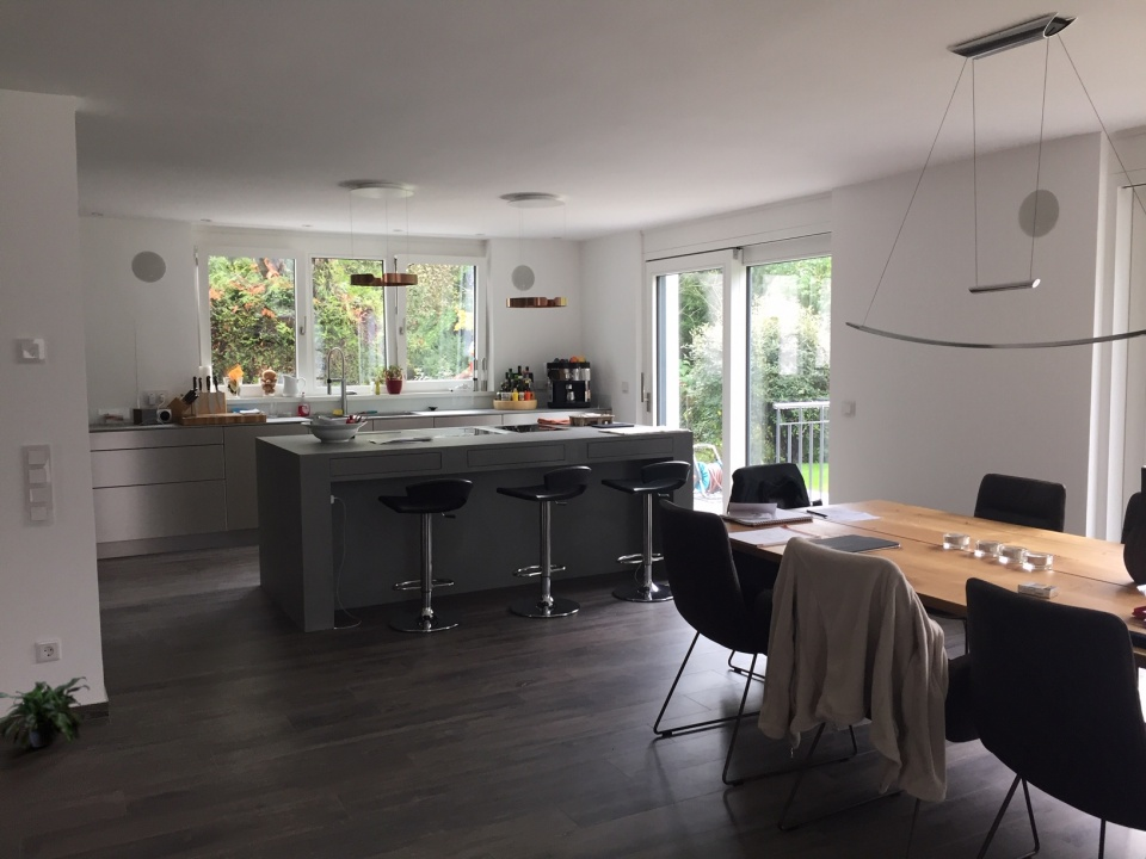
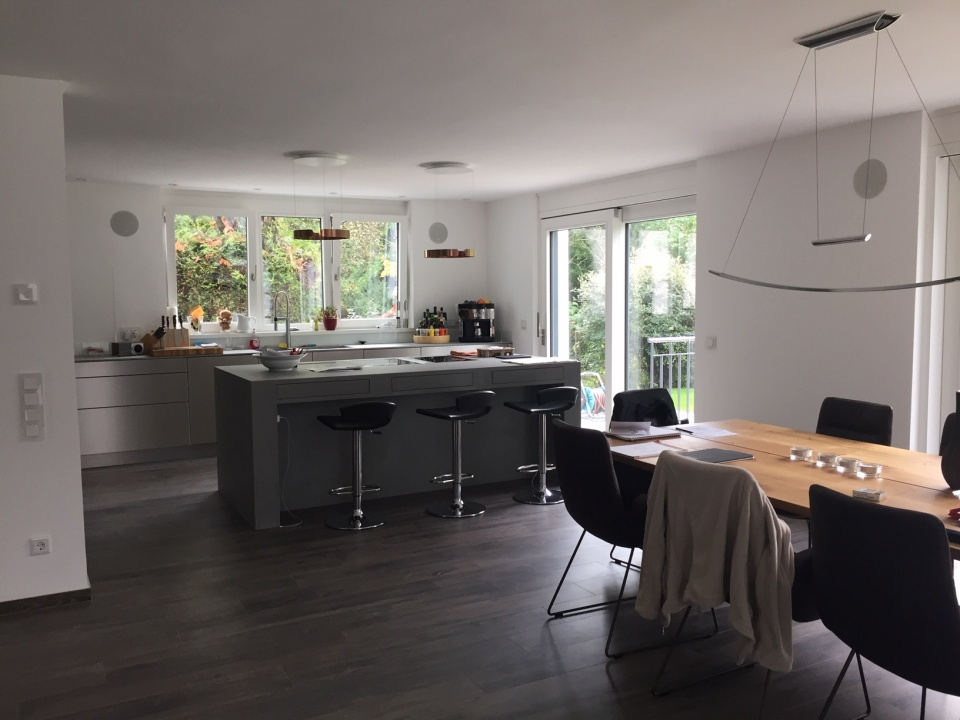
- potted plant (41, 711)
